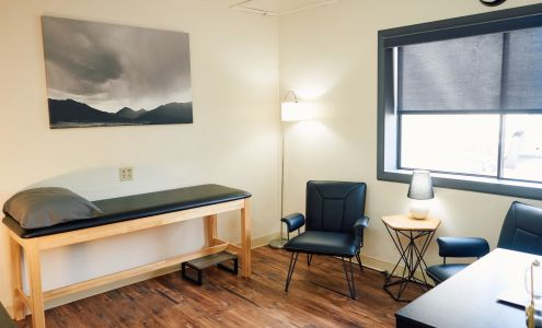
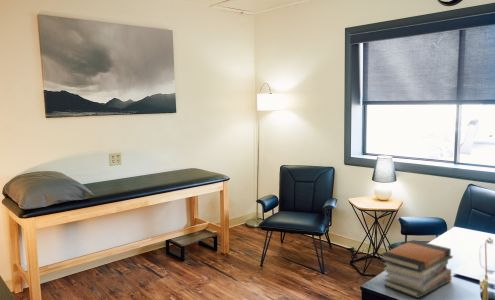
+ book stack (416, 267)
